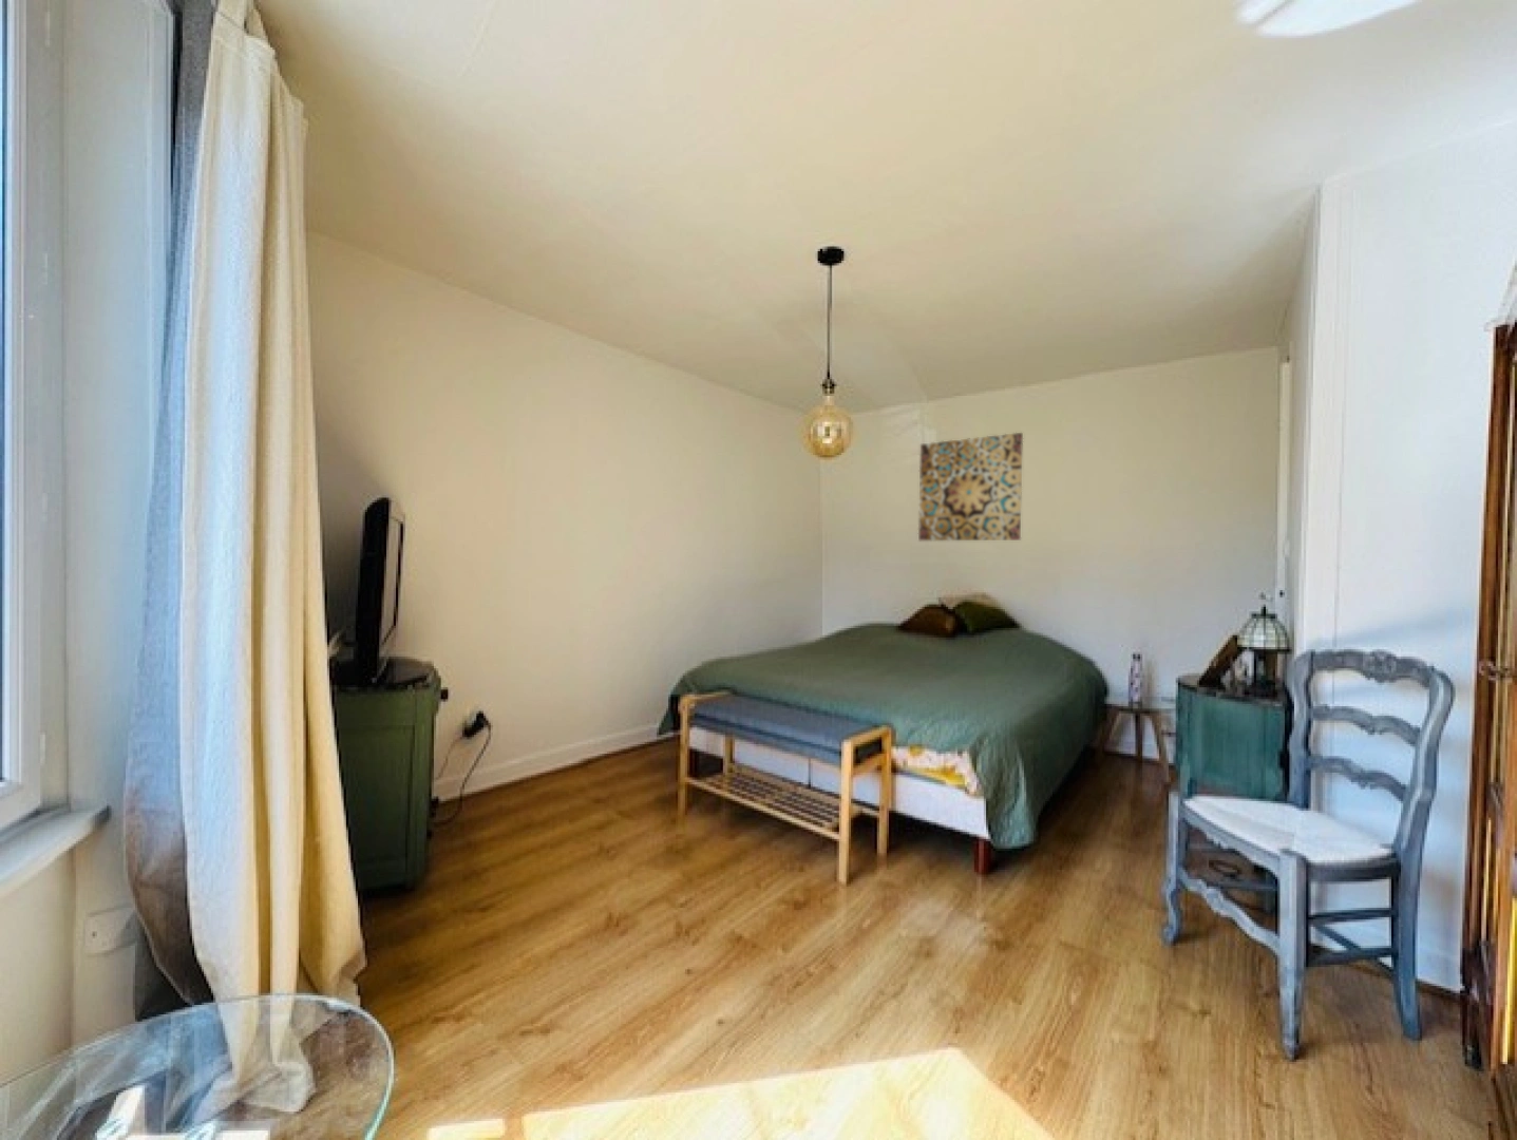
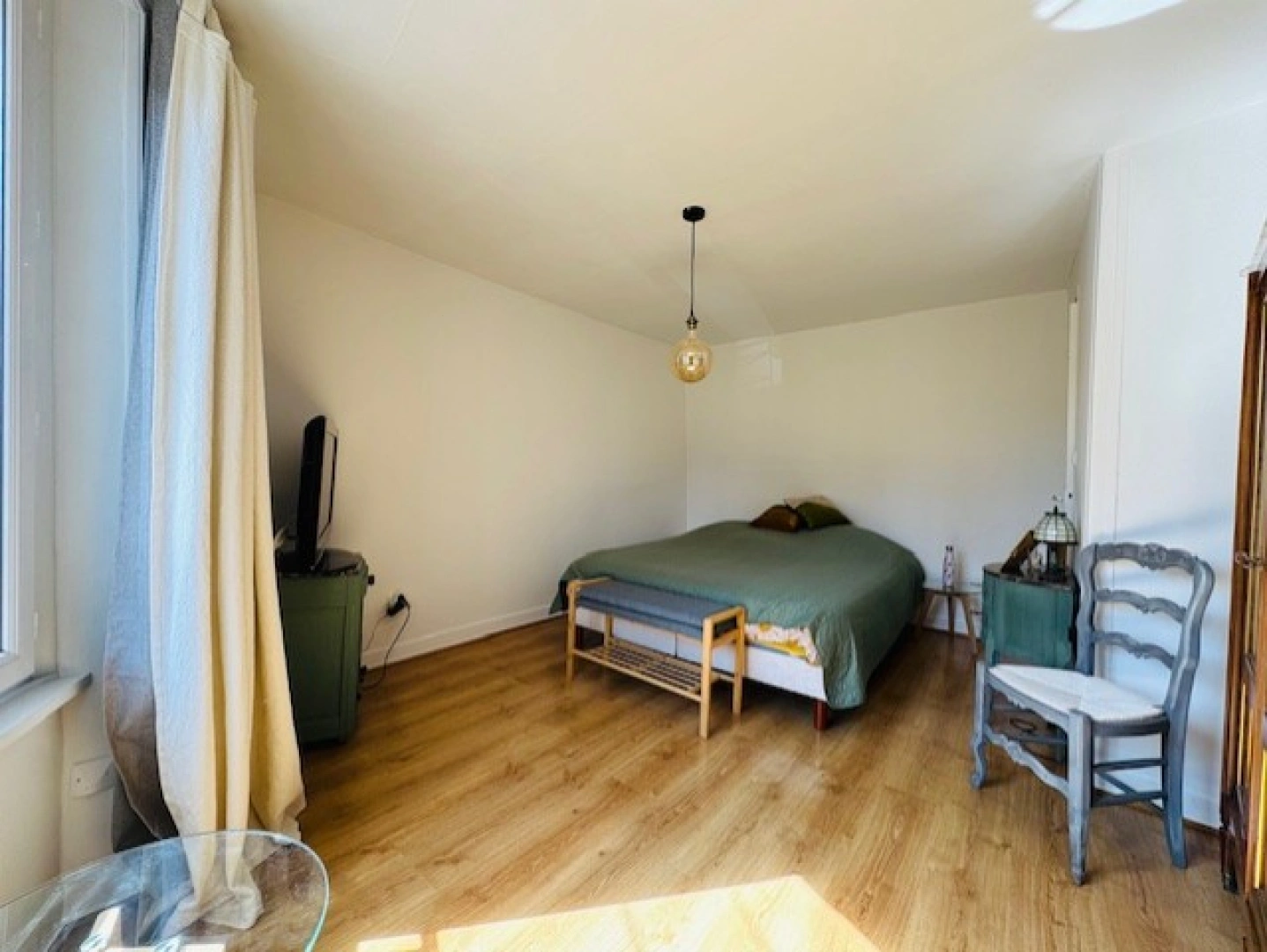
- wall art (967, 490)
